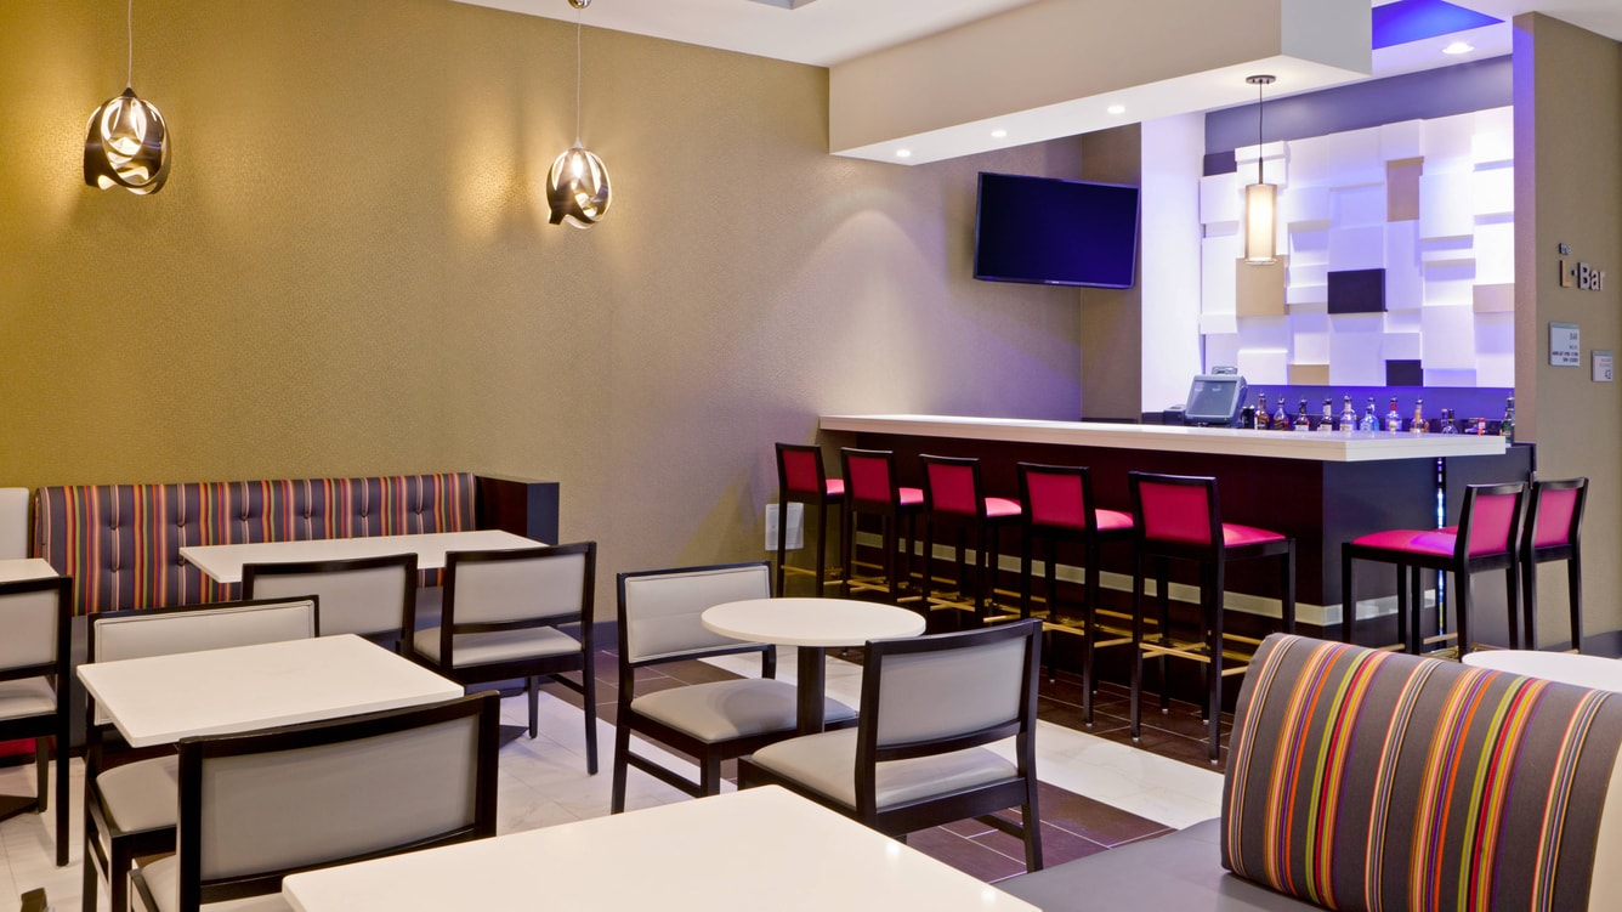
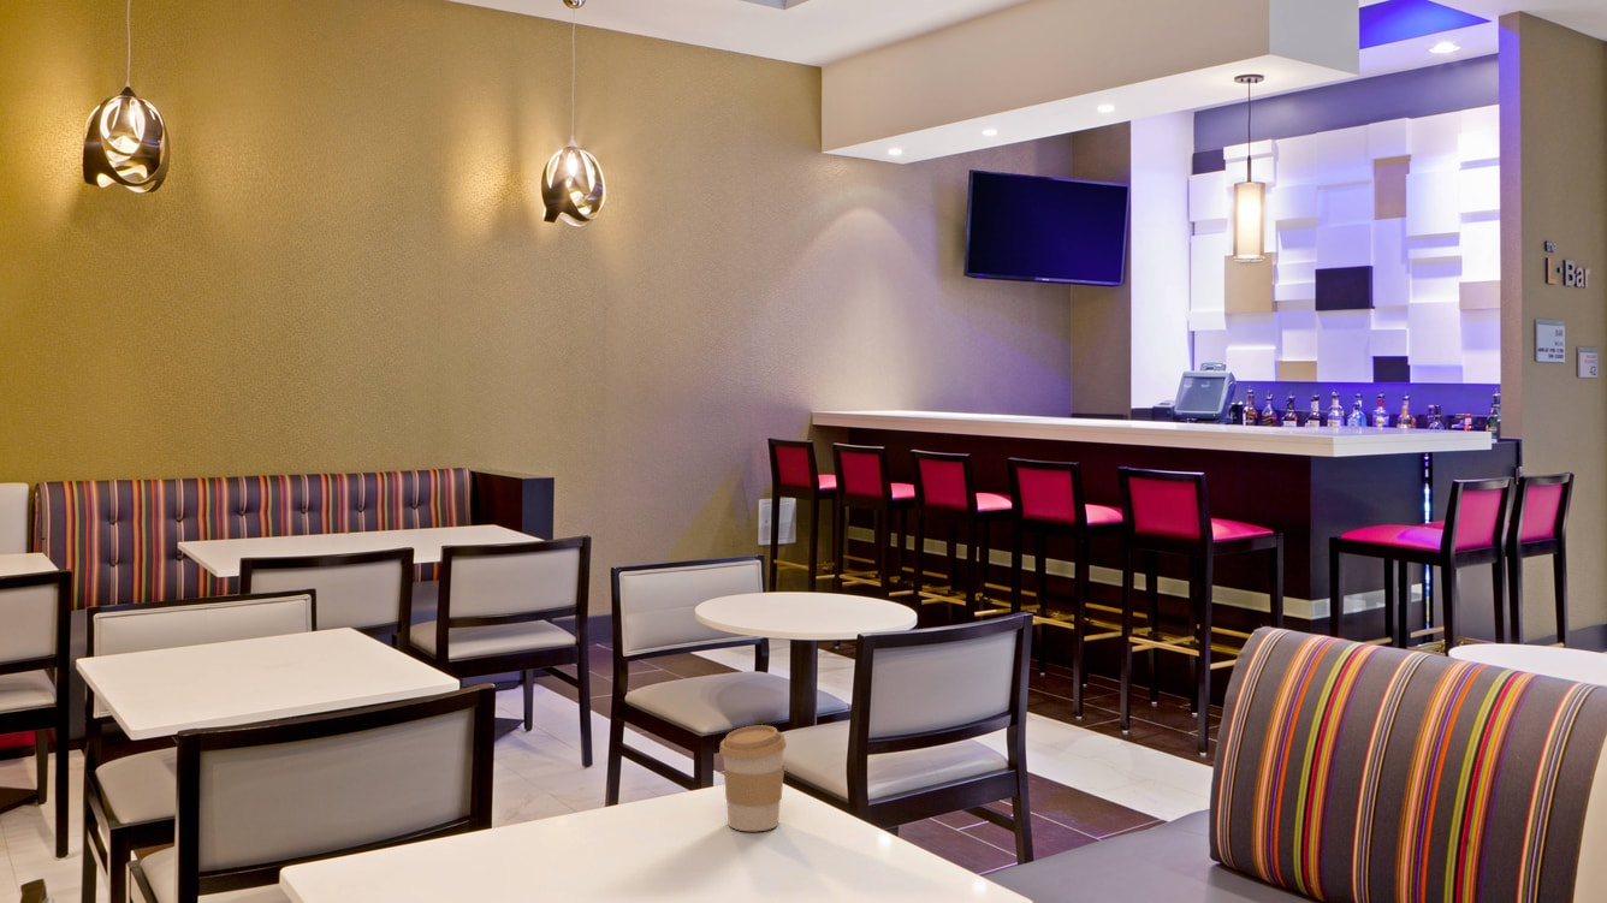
+ coffee cup (753, 777)
